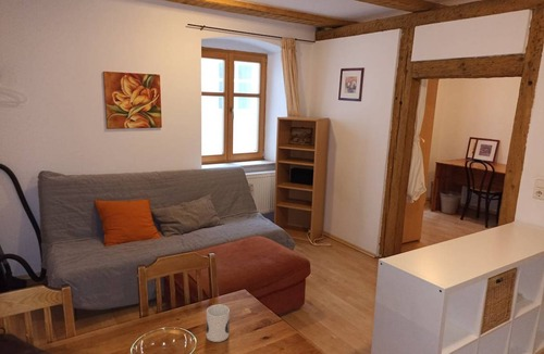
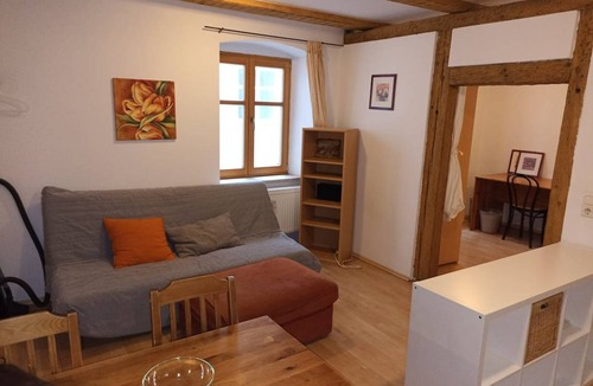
- mug (218, 319)
